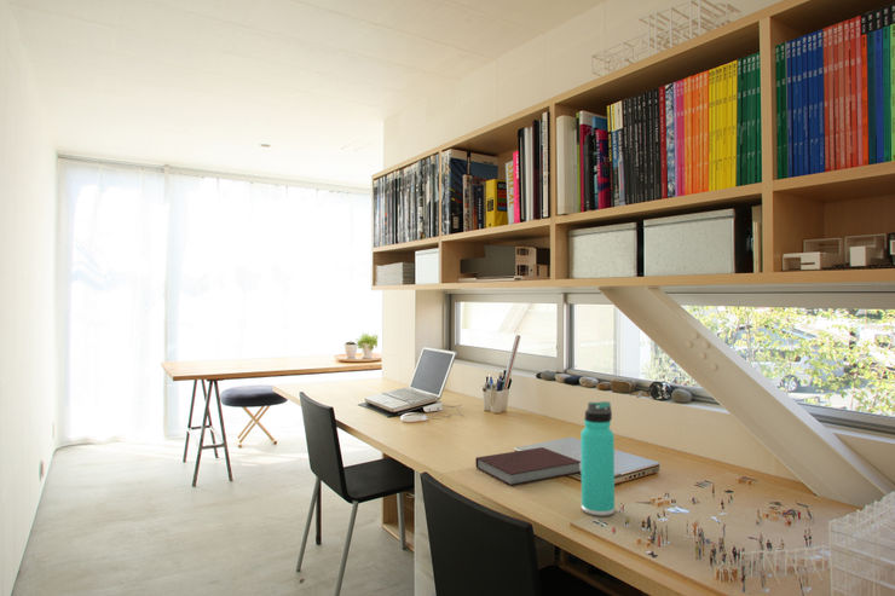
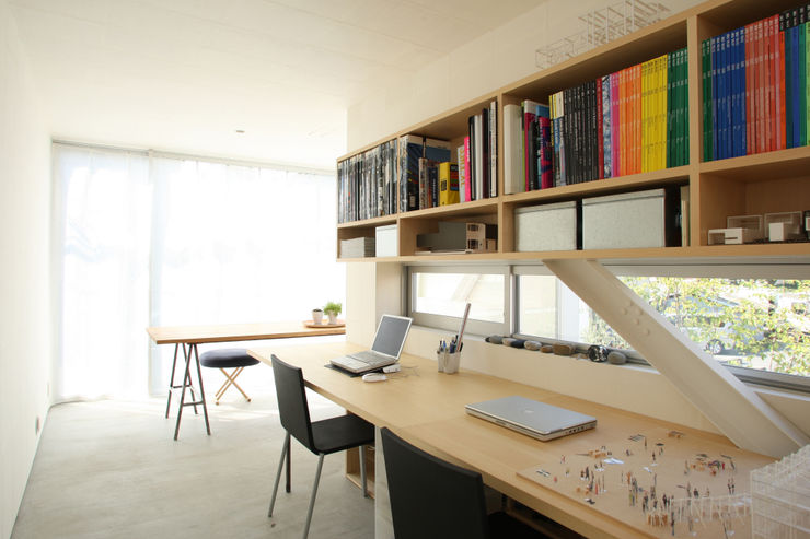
- notebook (527, 464)
- thermos bottle (597, 456)
